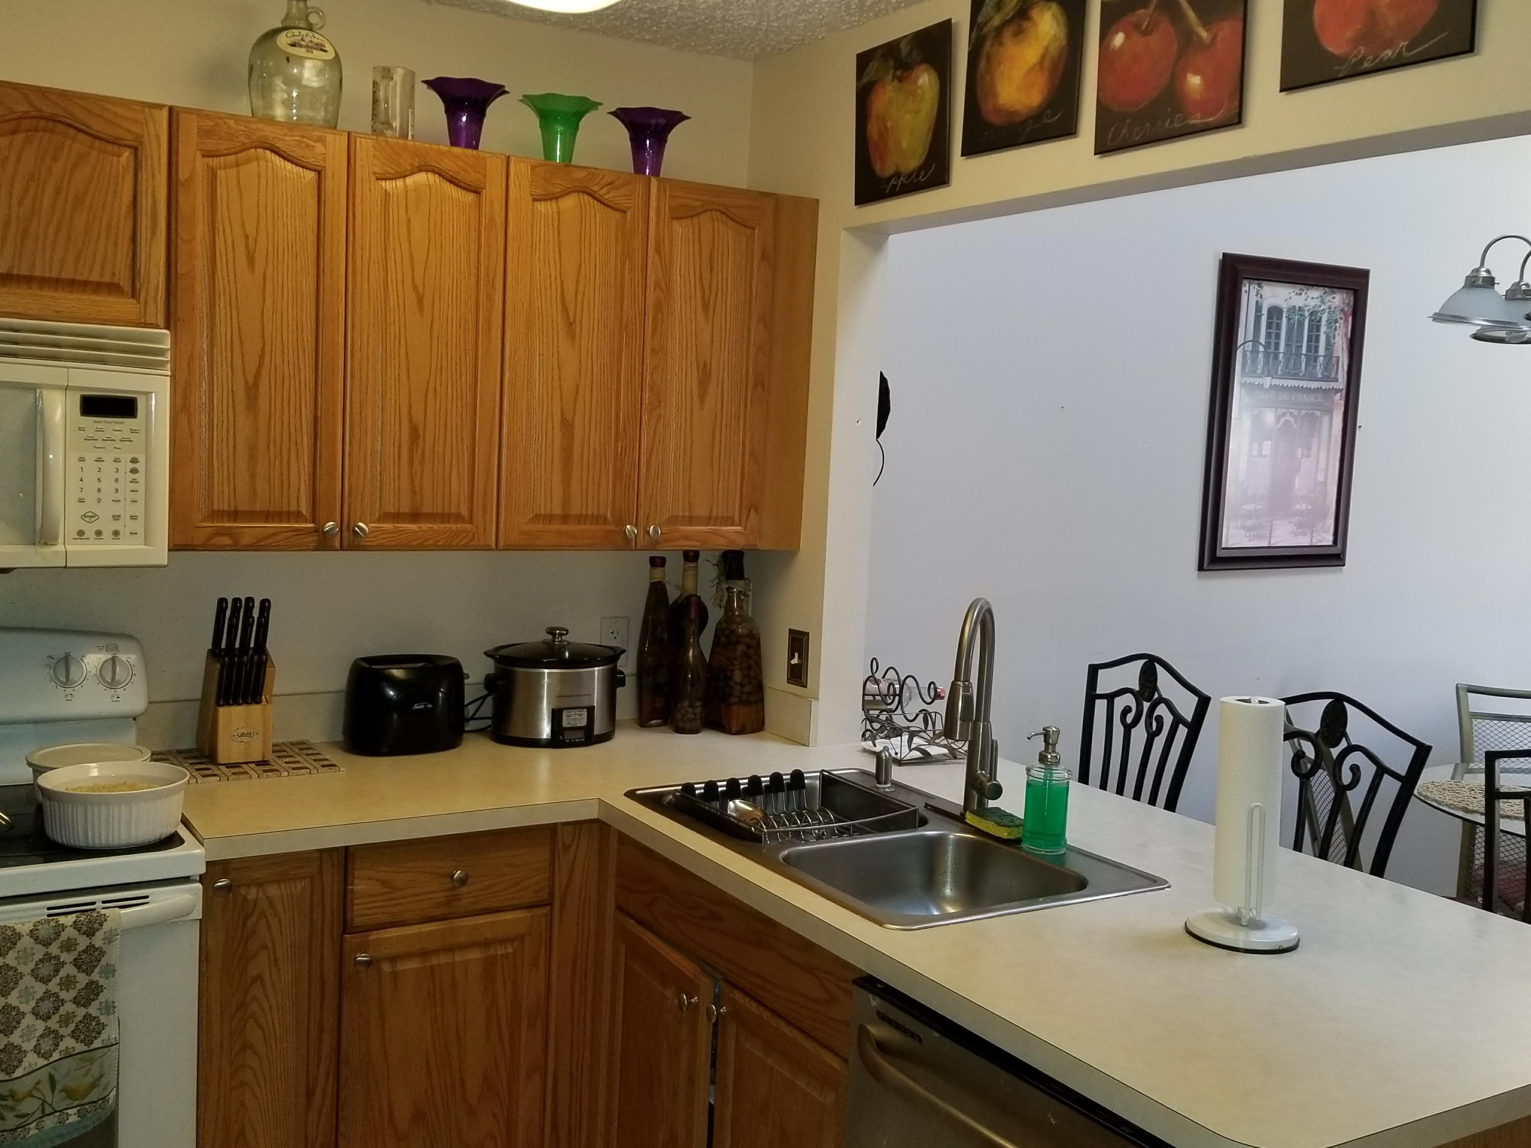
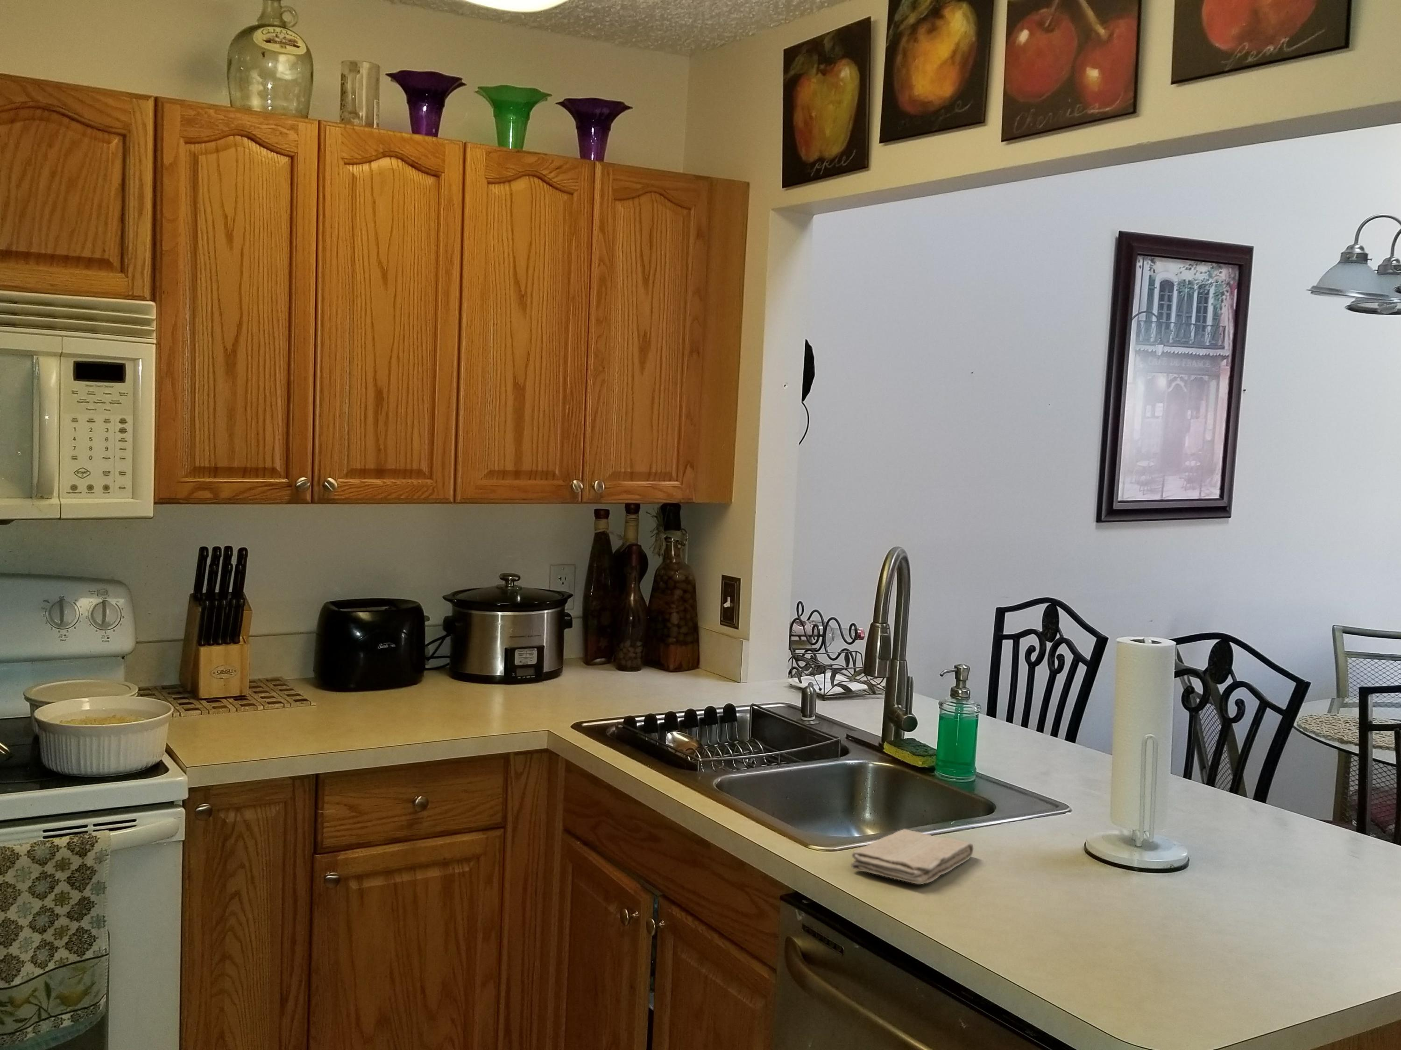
+ washcloth (912, 854)
